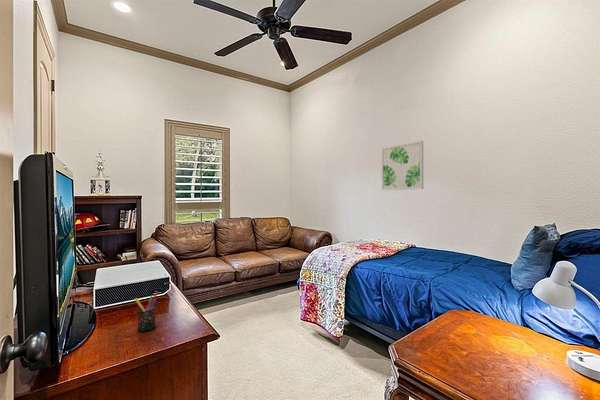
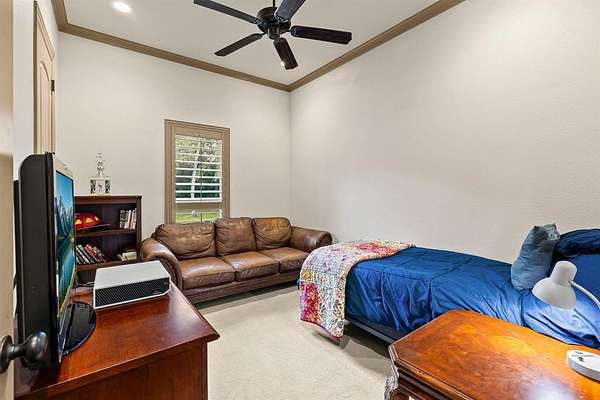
- wall art (401, 167)
- pen holder (148, 310)
